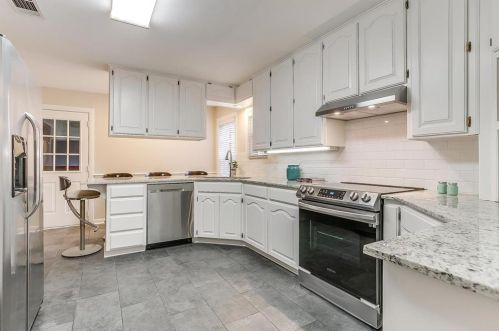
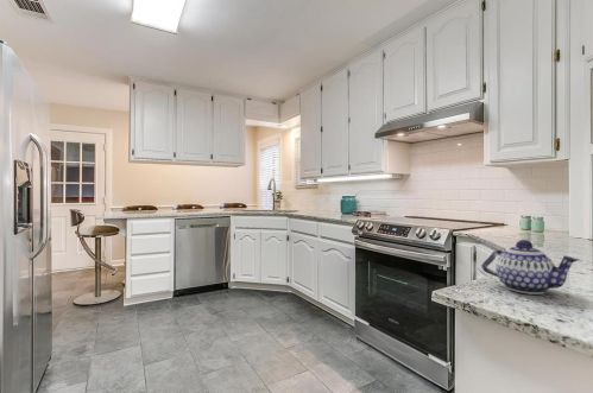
+ teapot (525, 265)
